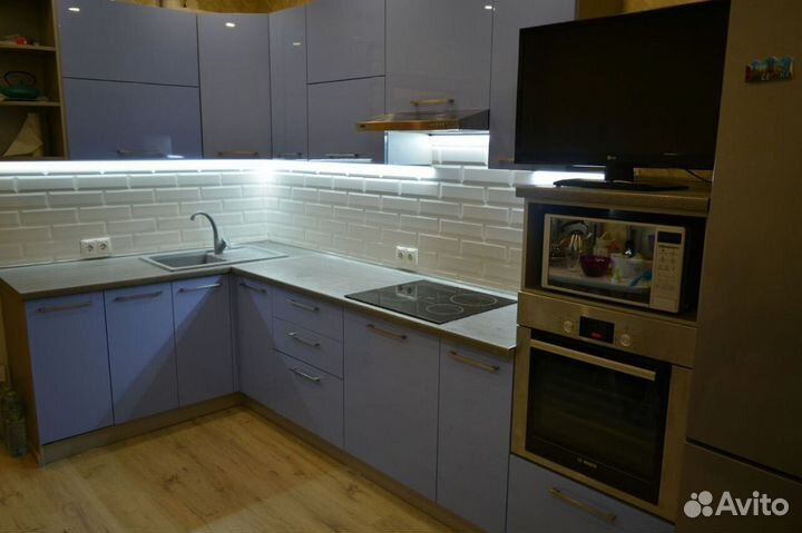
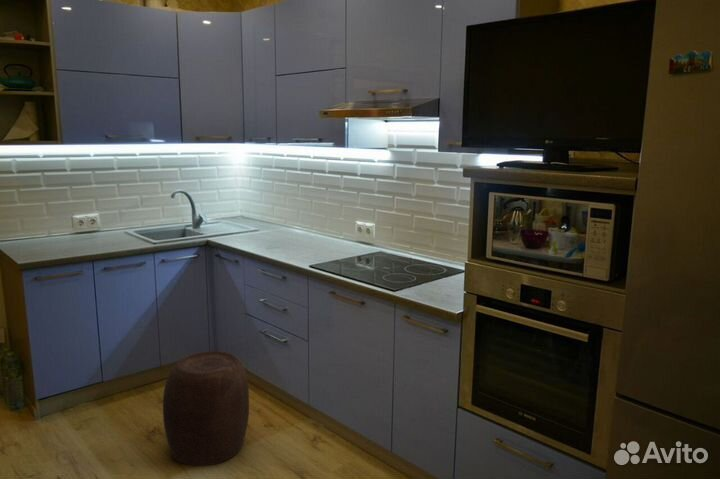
+ stool (206, 404)
